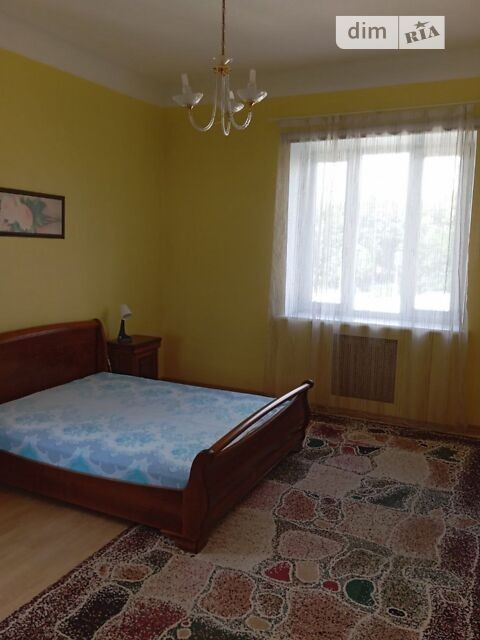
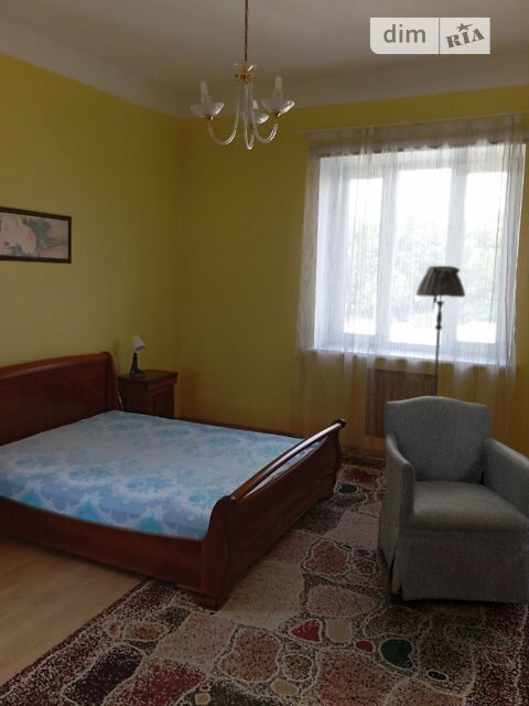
+ floor lamp (435, 371)
+ armchair (451, 489)
